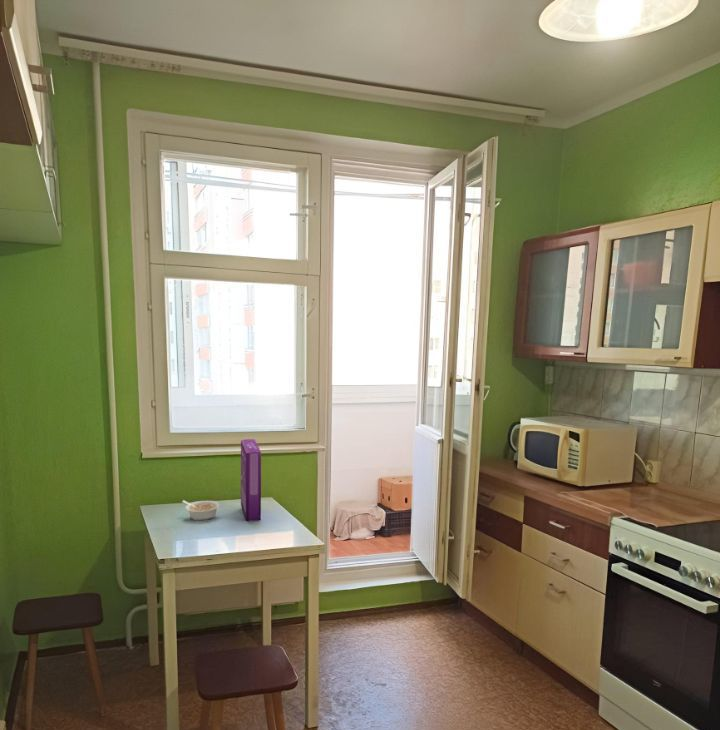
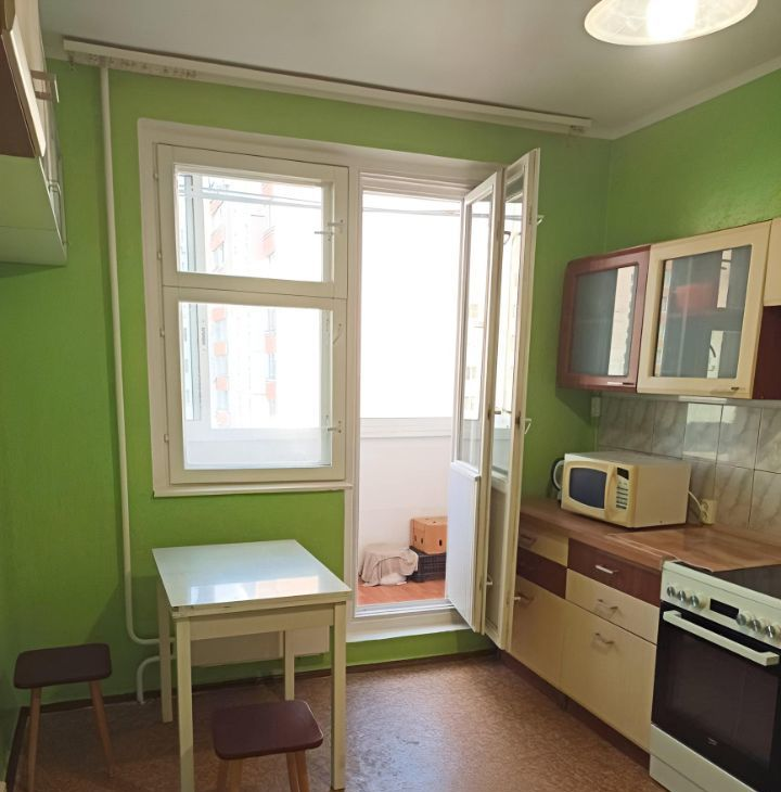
- legume (201, 510)
- cereal box (250, 479)
